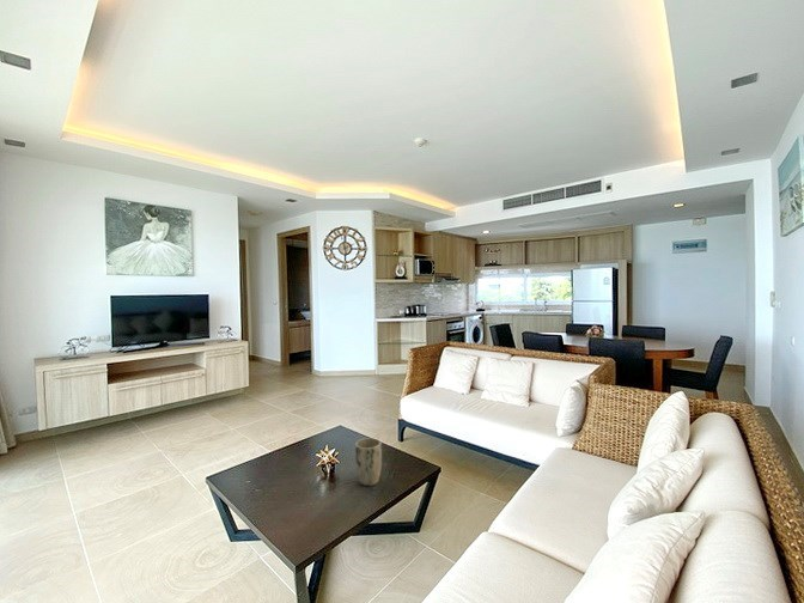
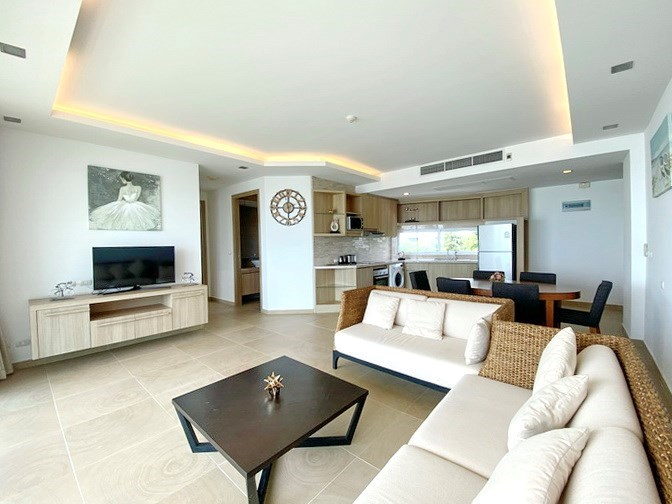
- plant pot (368, 462)
